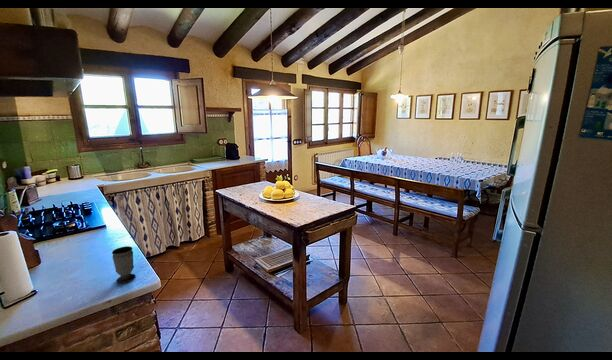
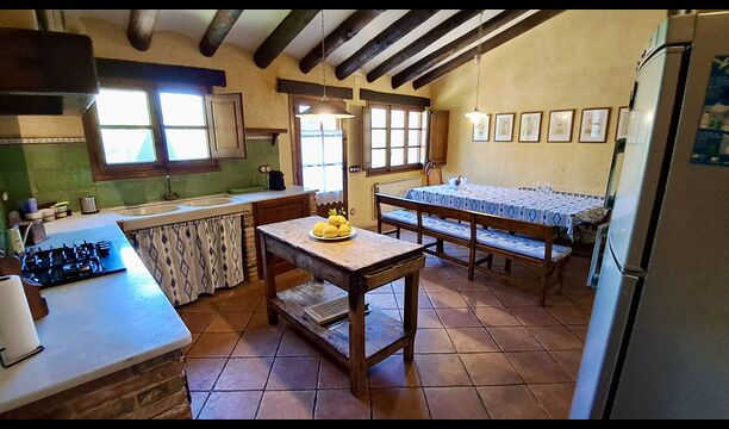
- cup (124, 264)
